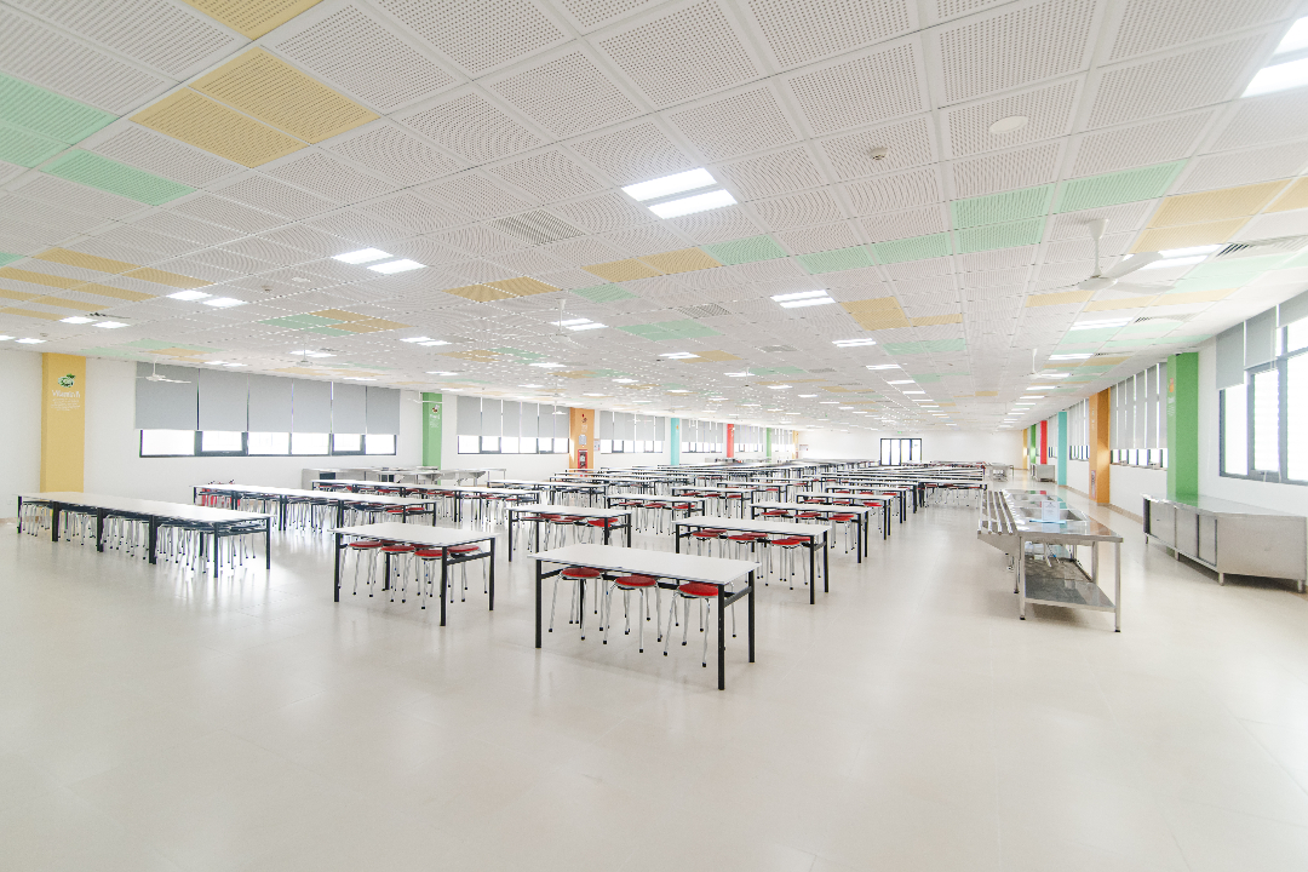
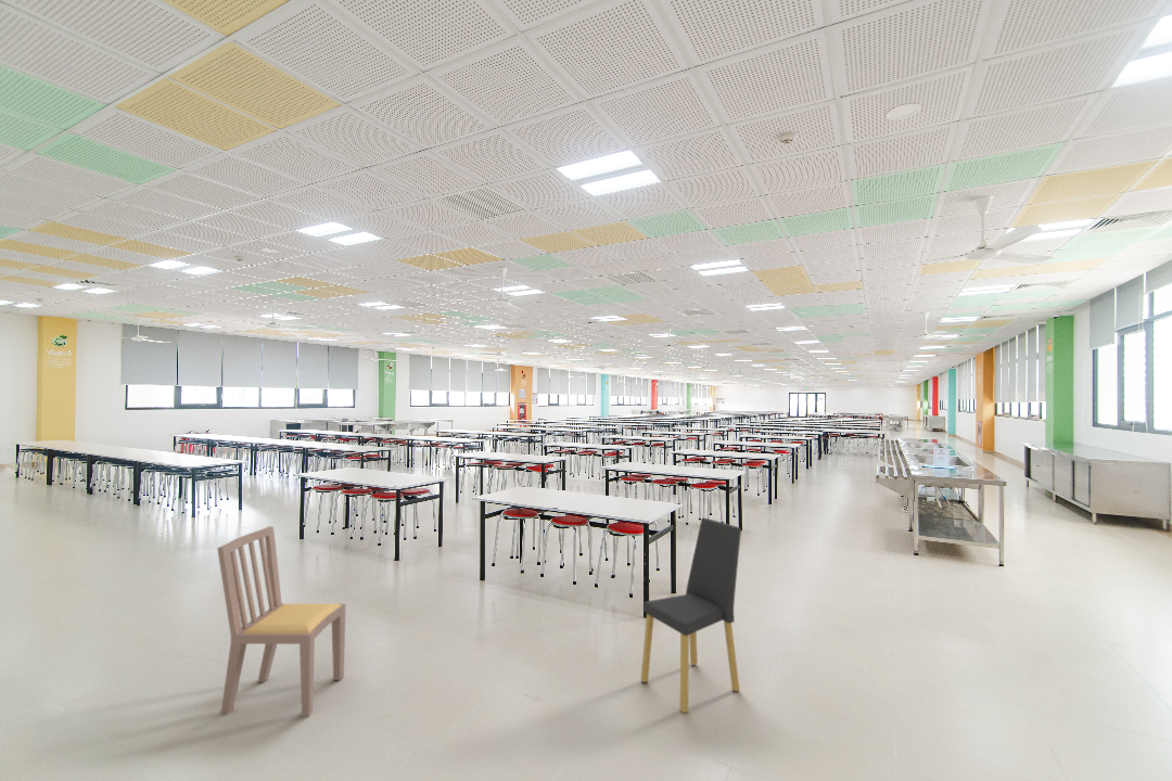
+ dining chair (691, 605)
+ dining chair (284, 615)
